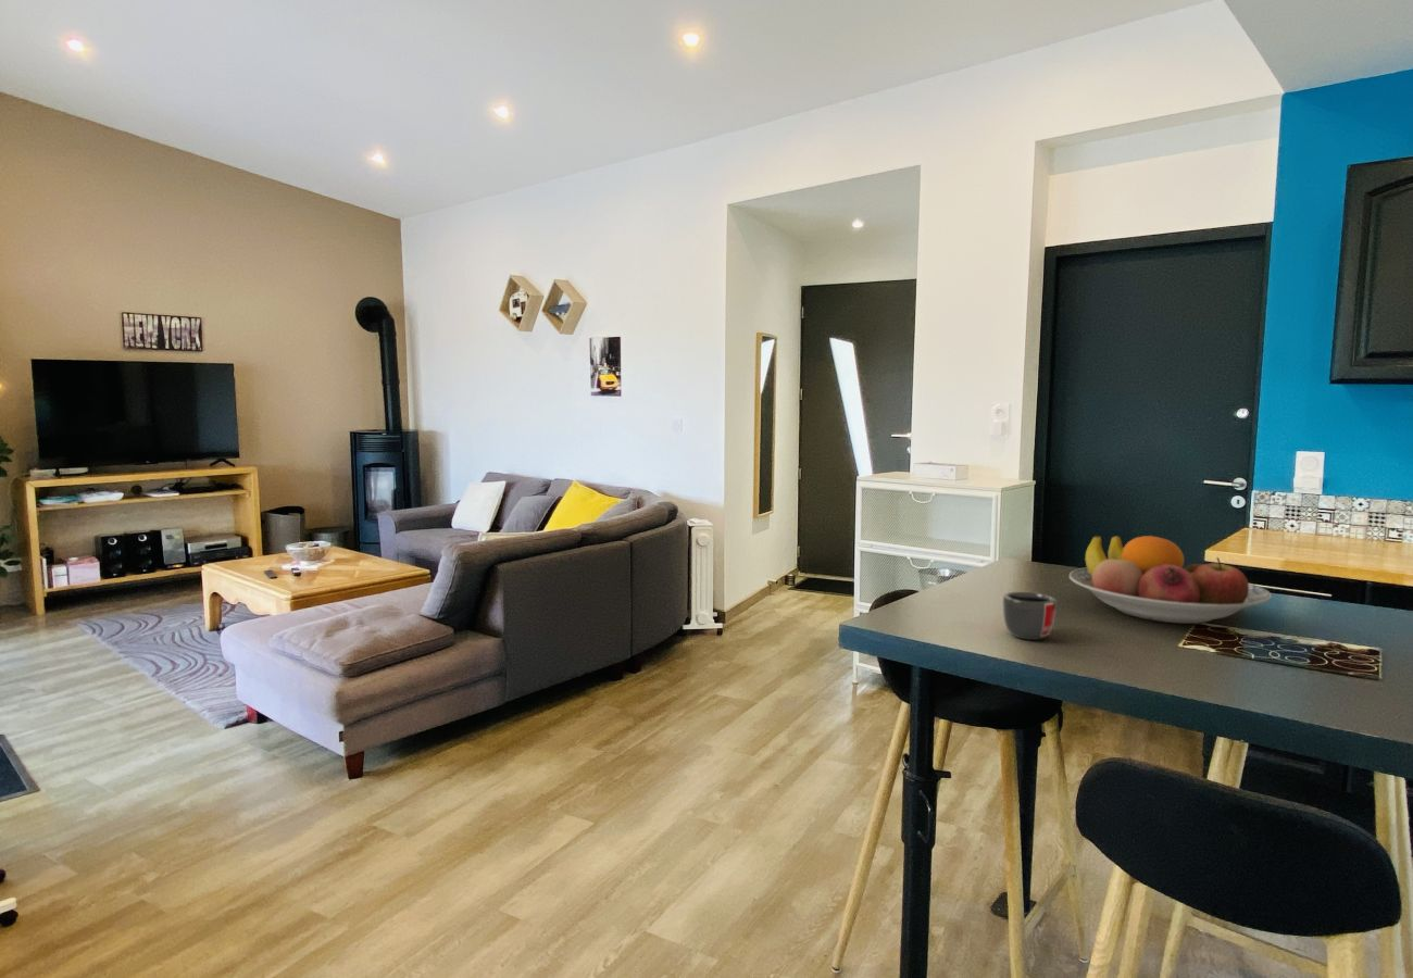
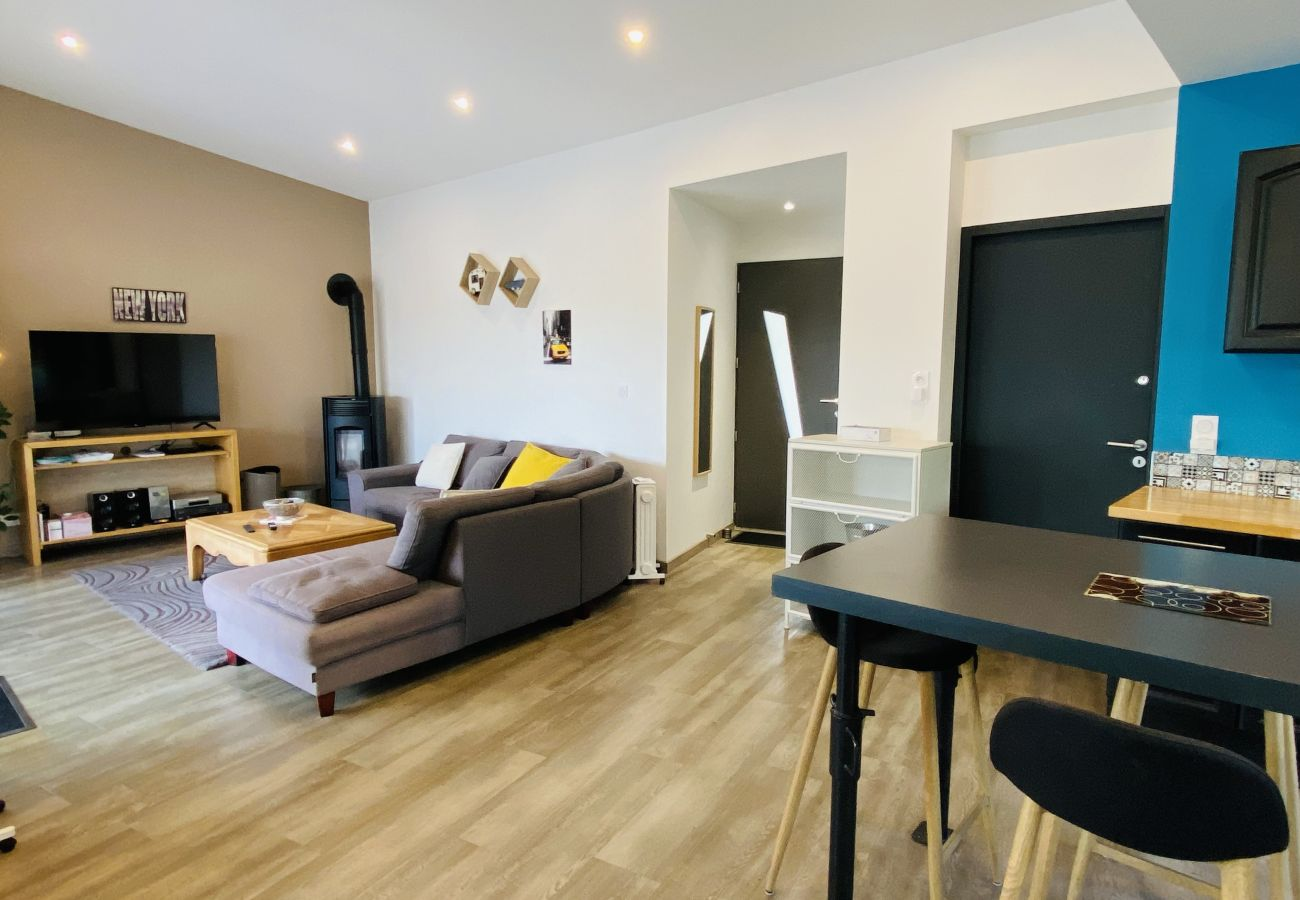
- mug (1031, 614)
- fruit bowl (1164, 576)
